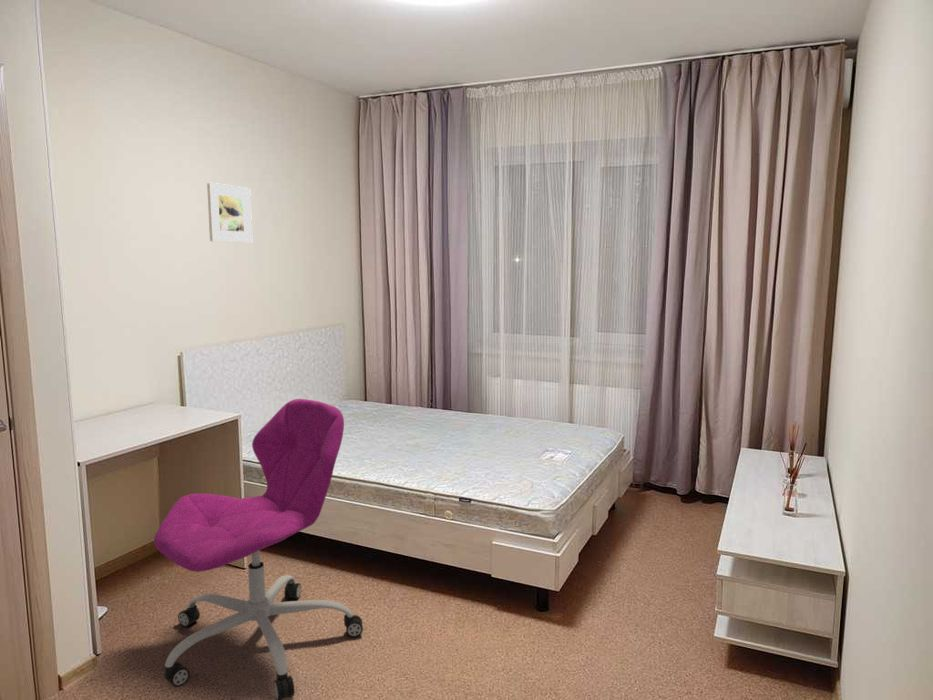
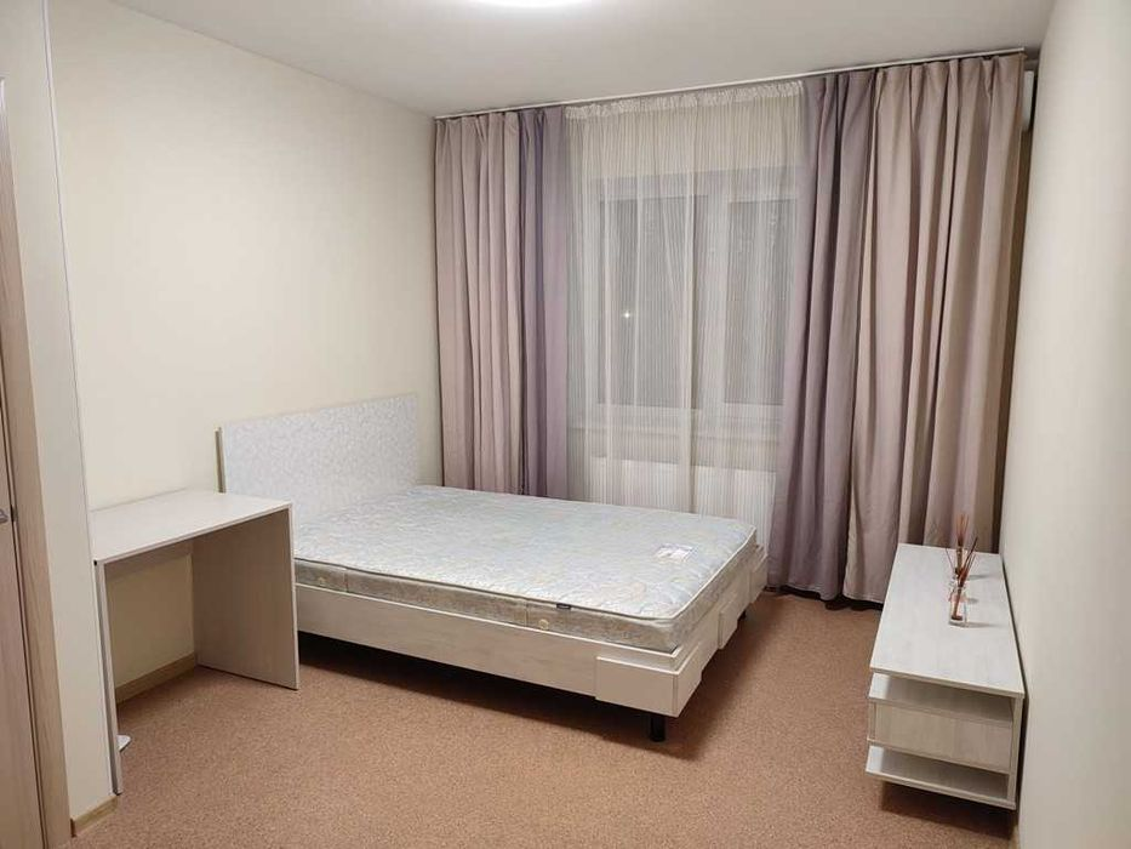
- office chair (251, 532)
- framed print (230, 213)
